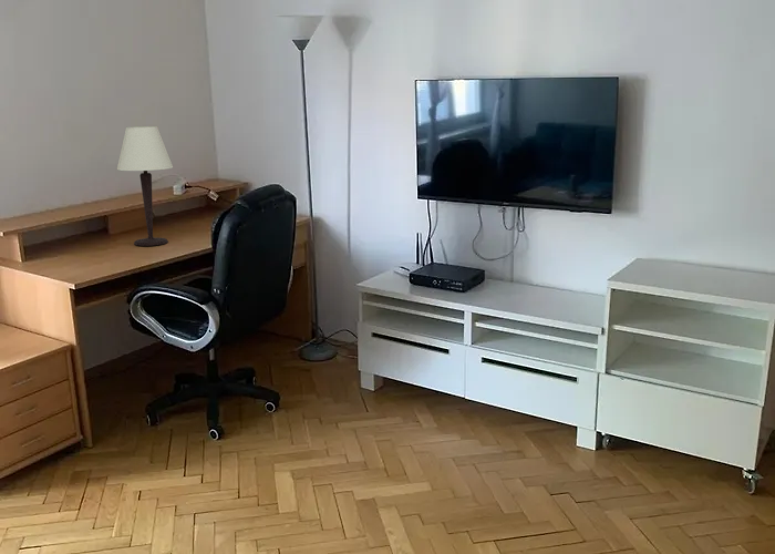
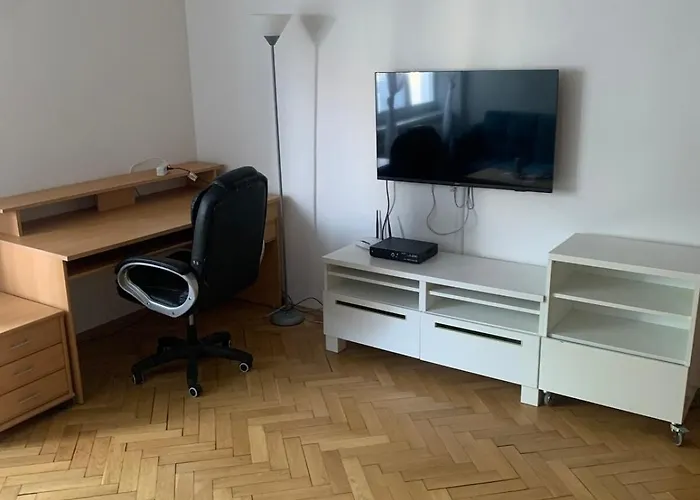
- table lamp (146, 185)
